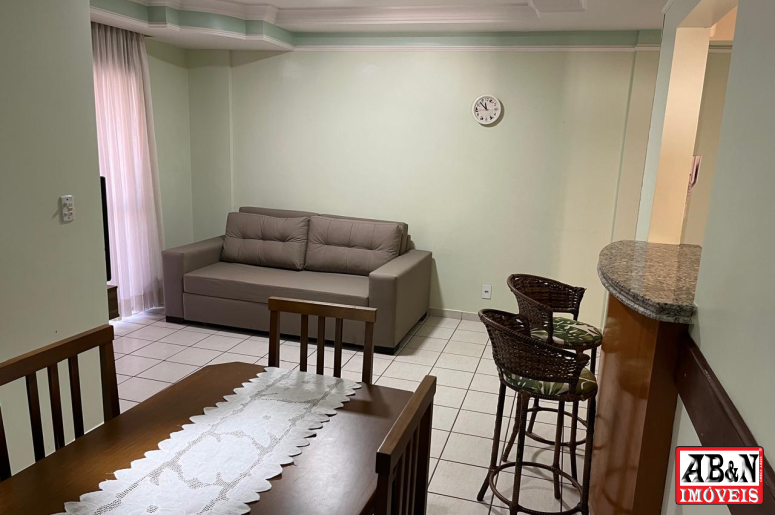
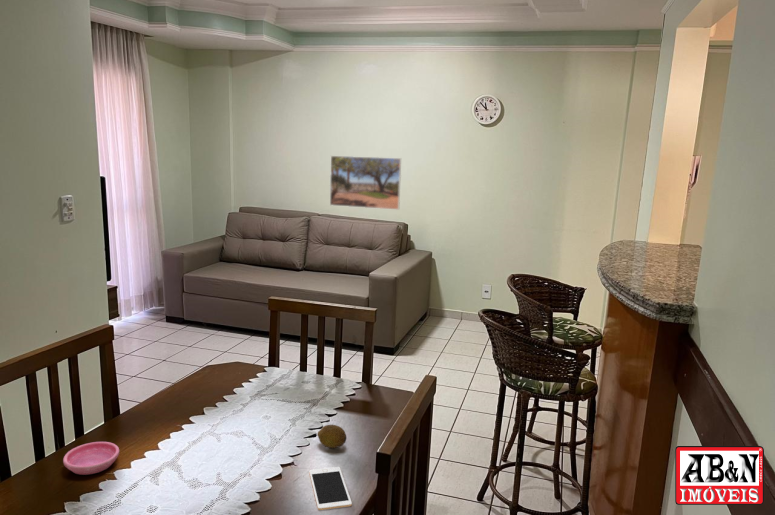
+ fruit (331, 436)
+ saucer (92, 459)
+ cell phone (329, 487)
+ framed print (364, 182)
